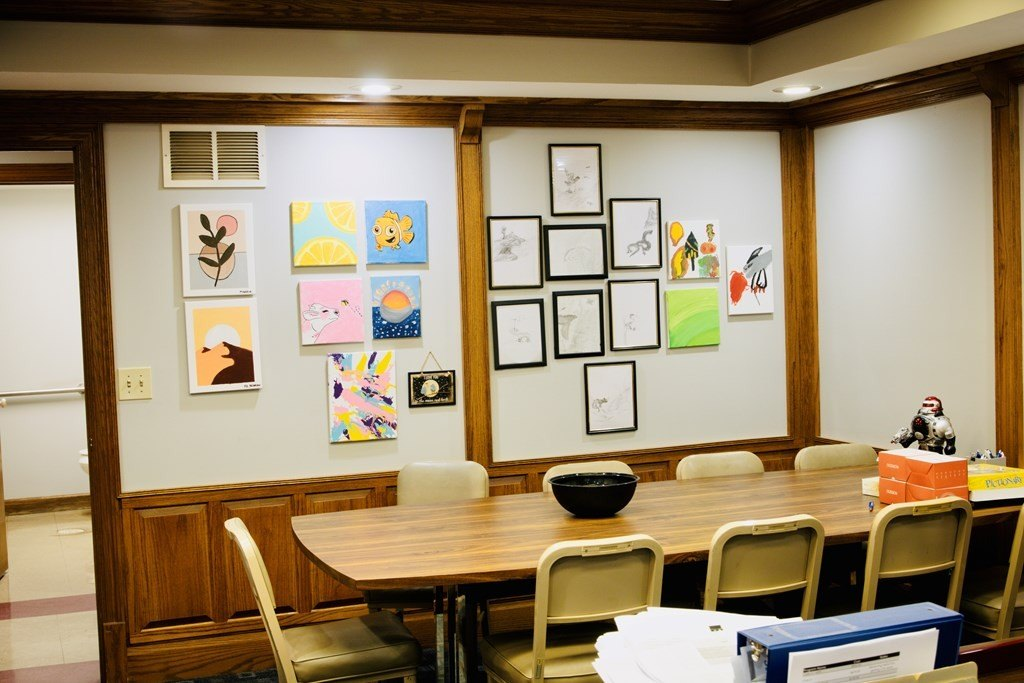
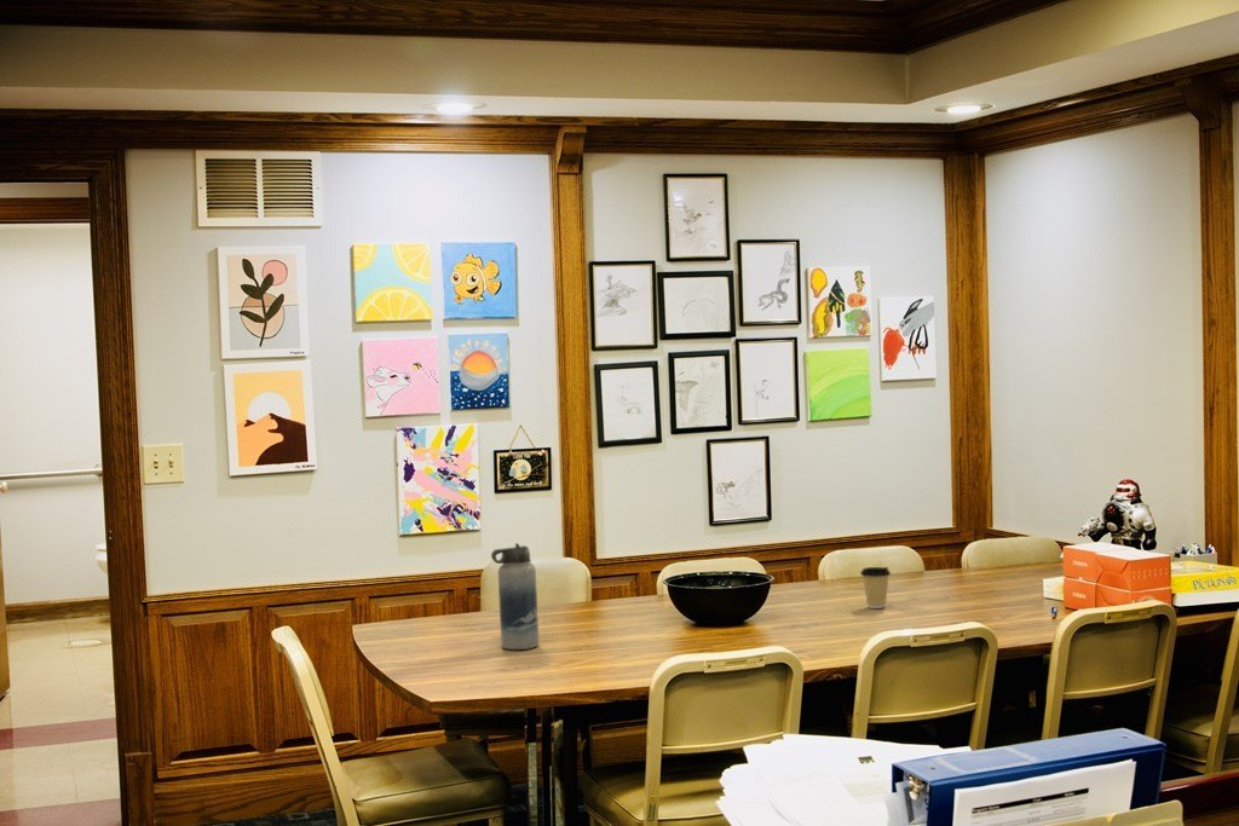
+ coffee cup (875, 587)
+ water bottle (514, 594)
